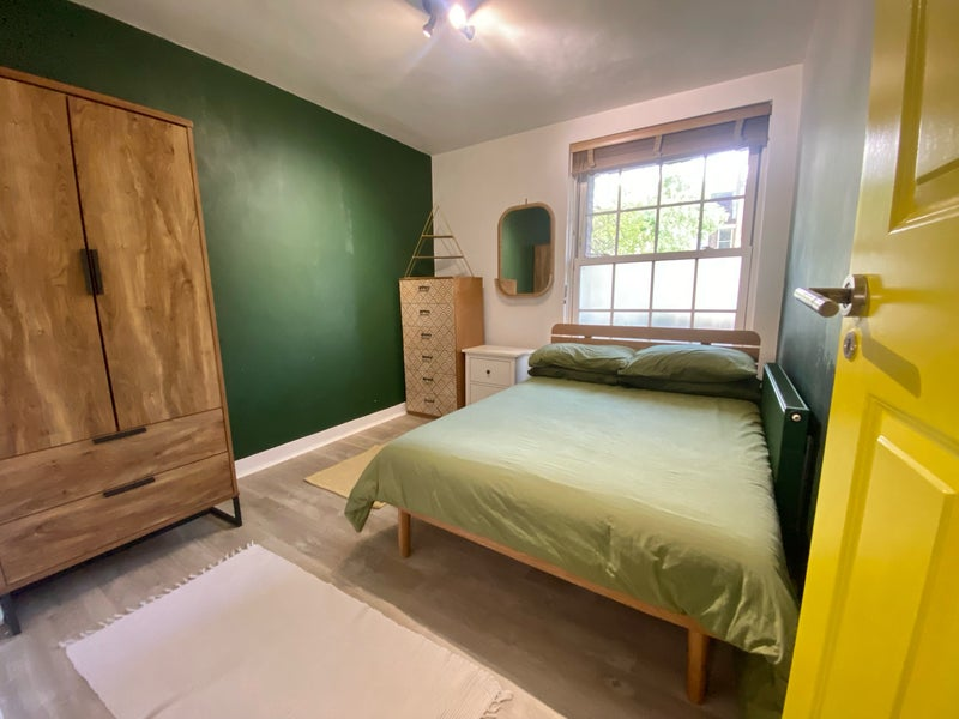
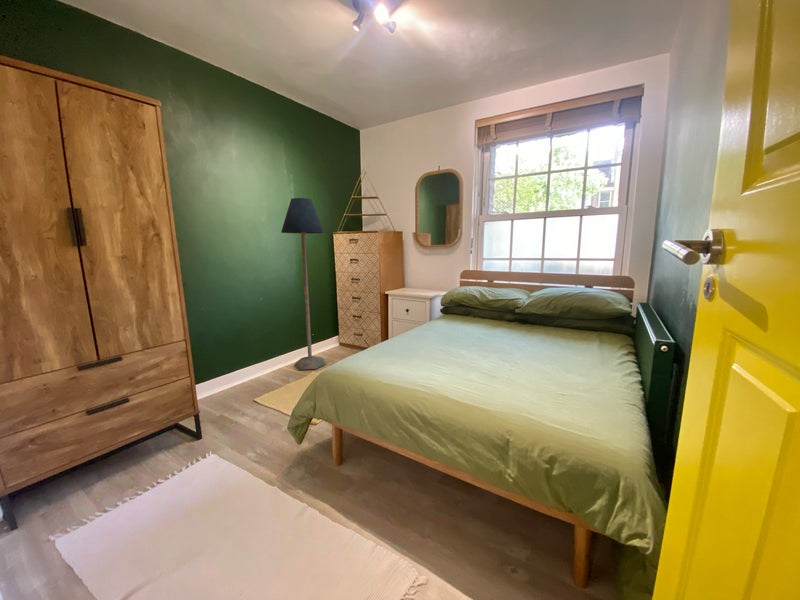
+ floor lamp (306, 285)
